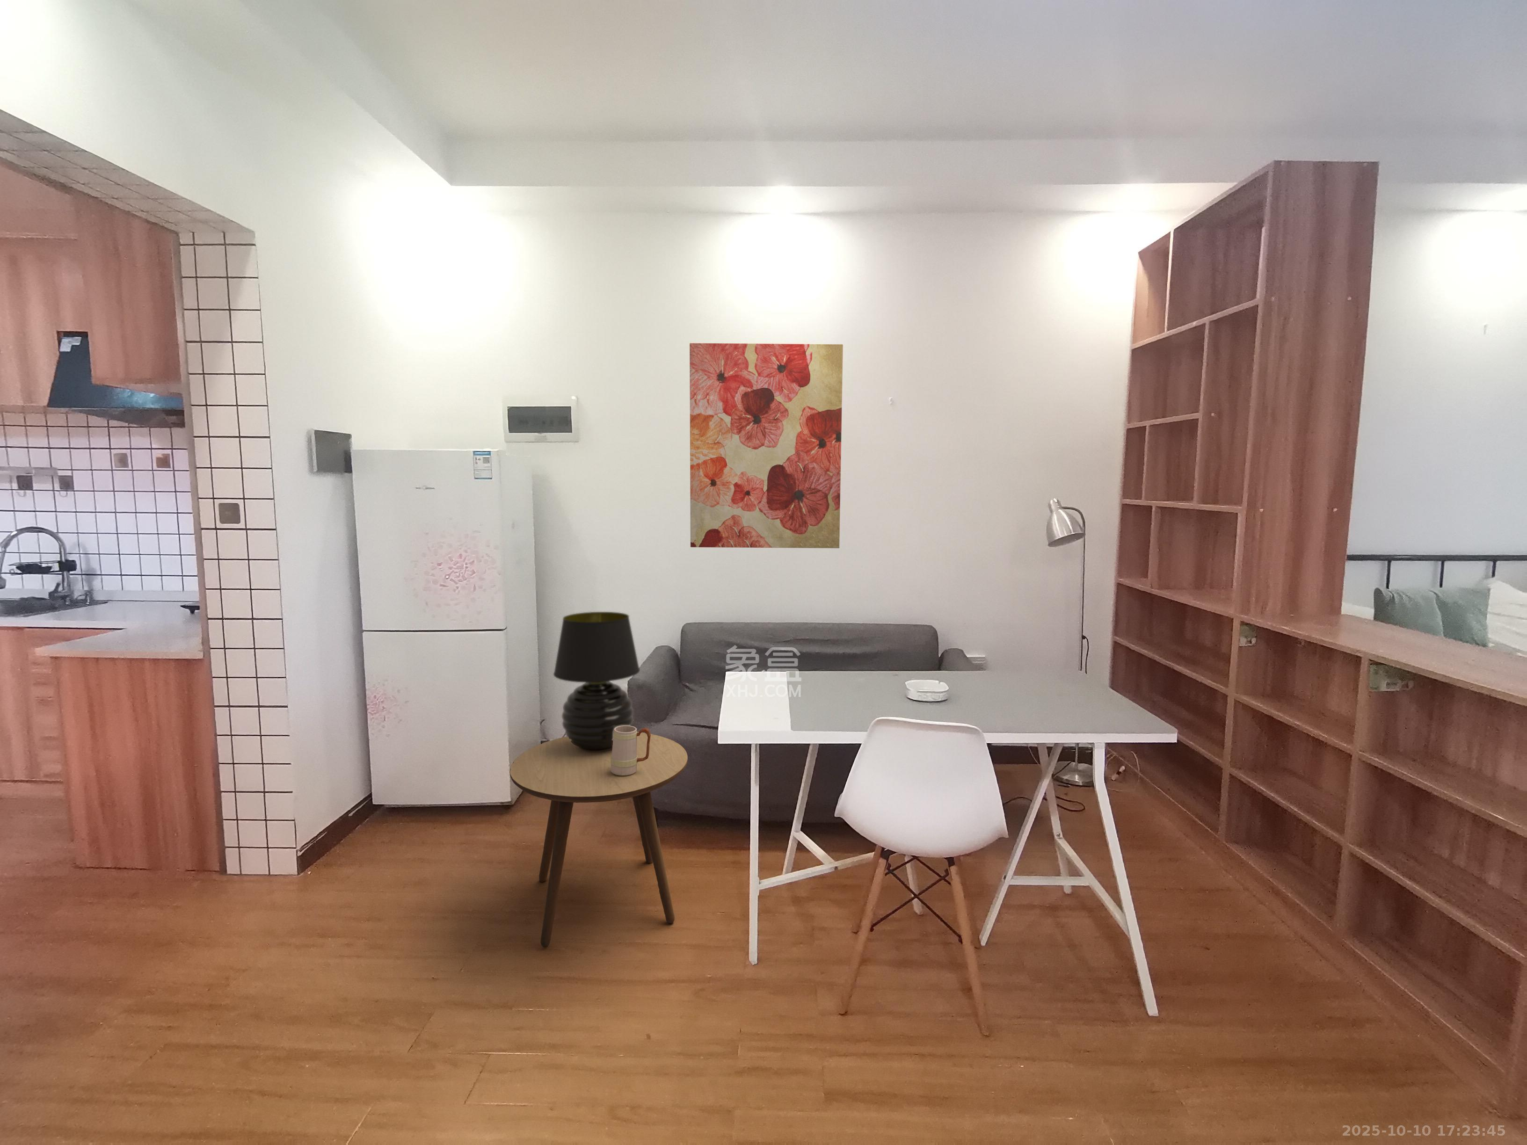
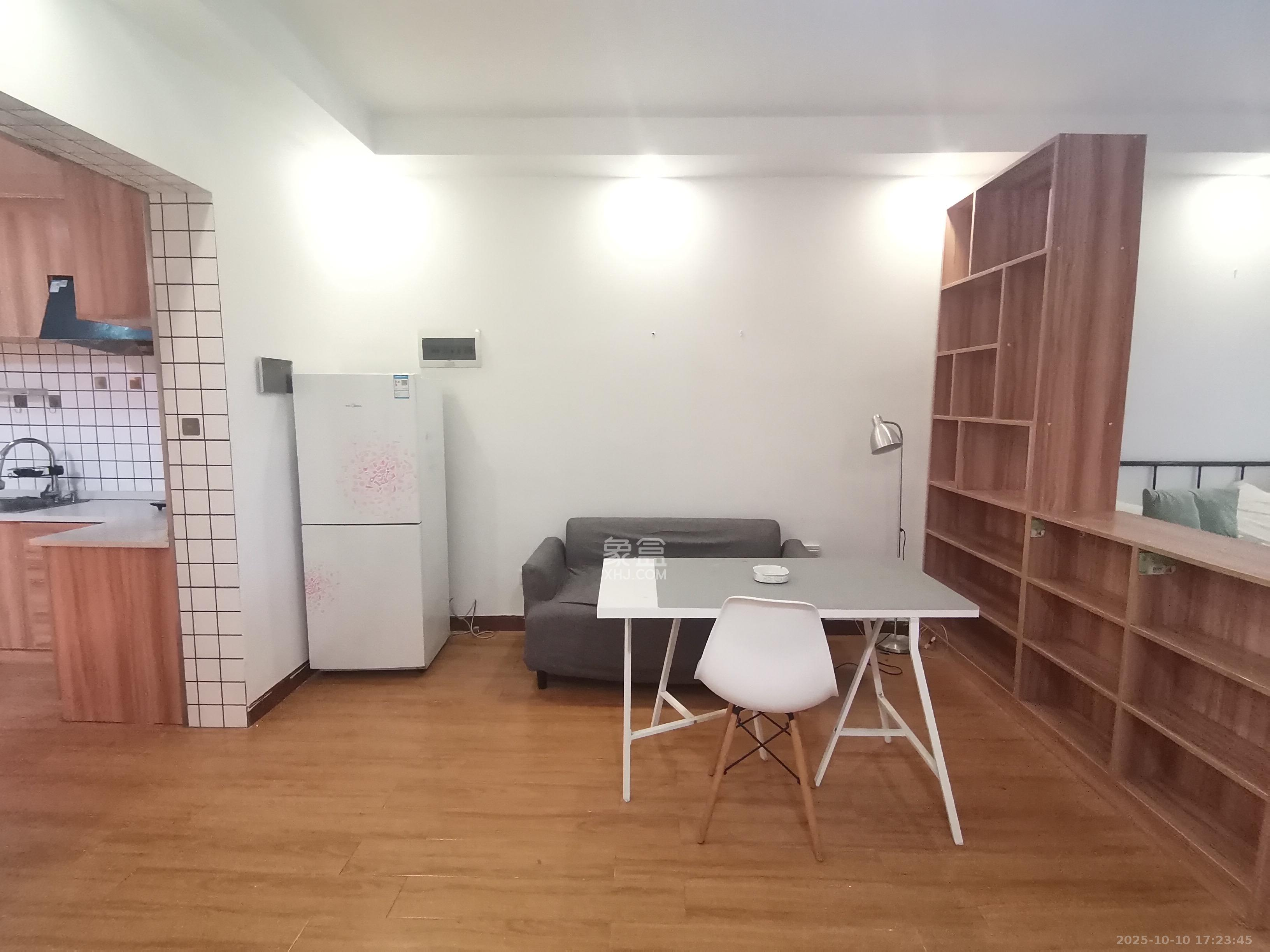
- wall art (766, 447)
- mug (629, 749)
- side table (600, 802)
- table lamp (598, 682)
